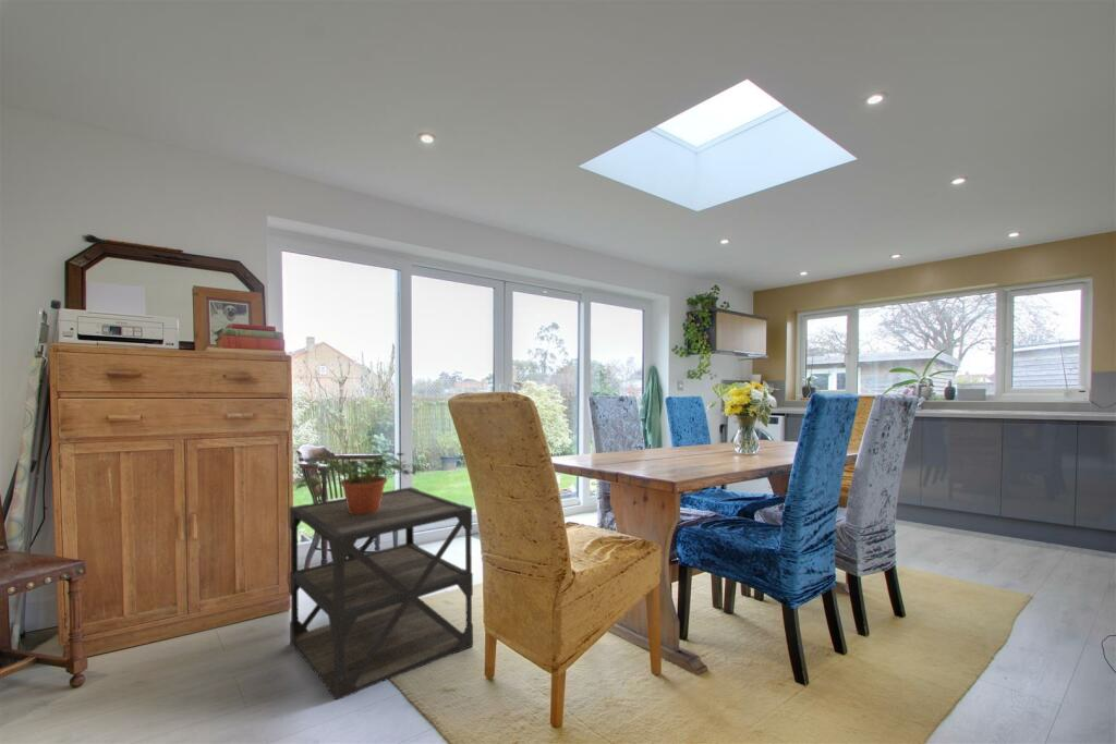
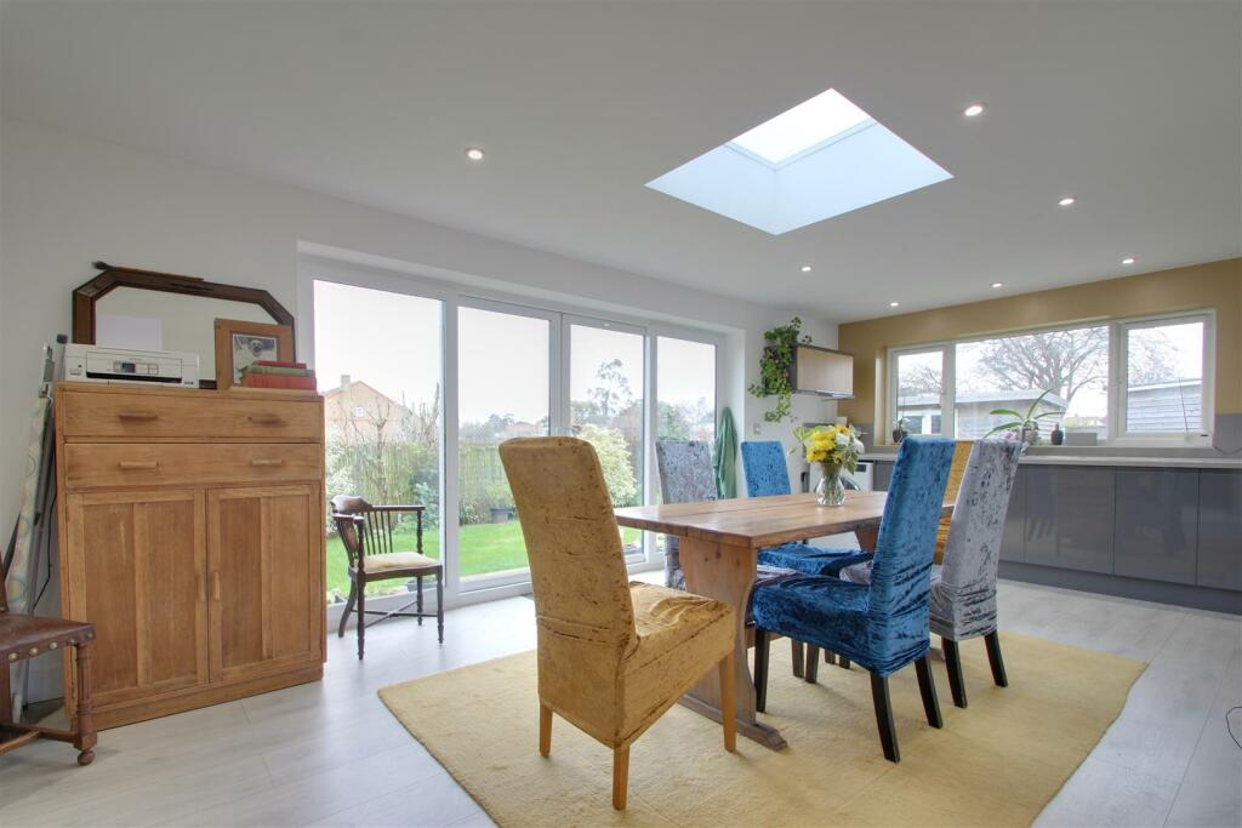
- side table (380, 575)
- potted plant (360, 477)
